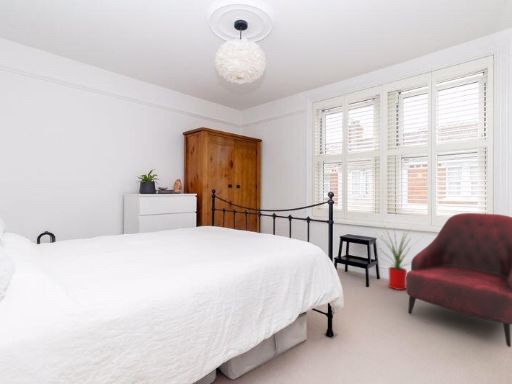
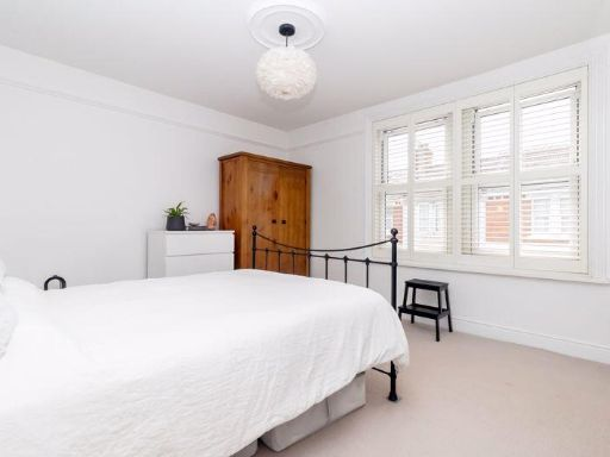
- armchair (469, 265)
- house plant (398, 257)
